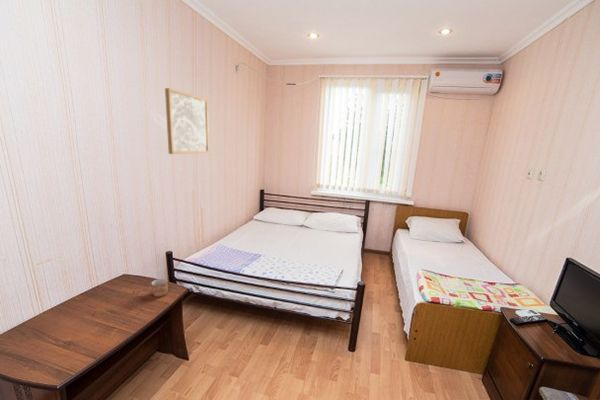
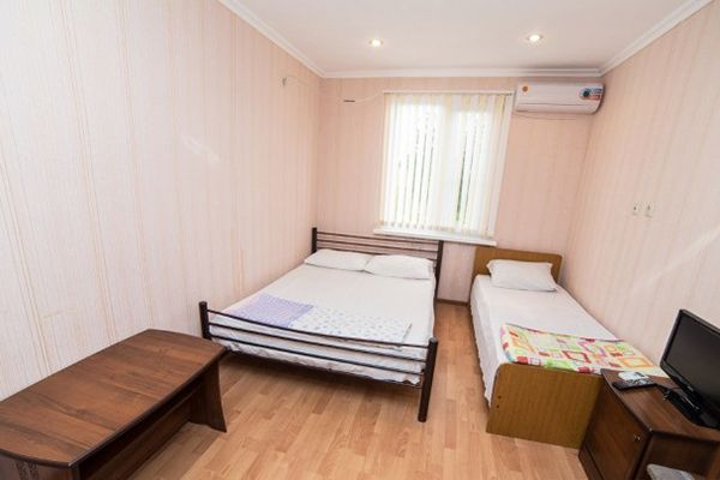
- wall art (189, 124)
- mug (158, 287)
